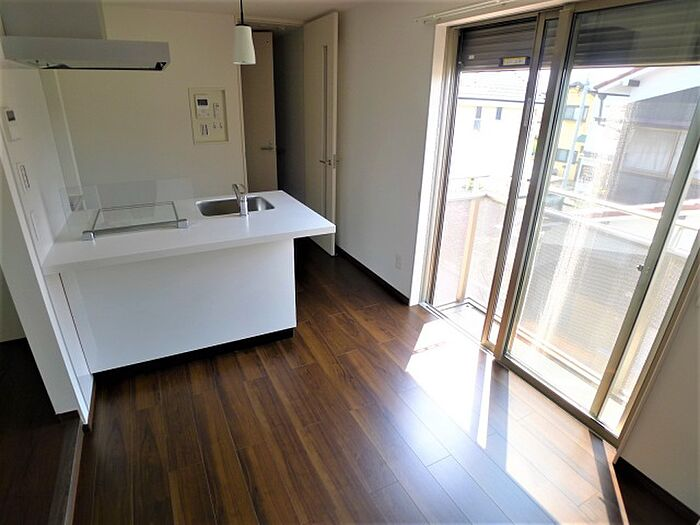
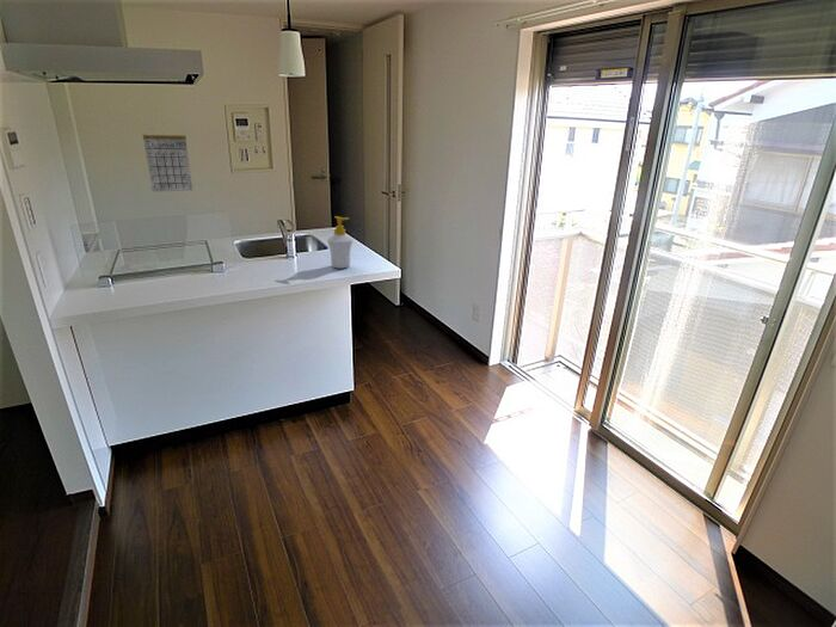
+ calendar (167, 156)
+ soap bottle (339, 241)
